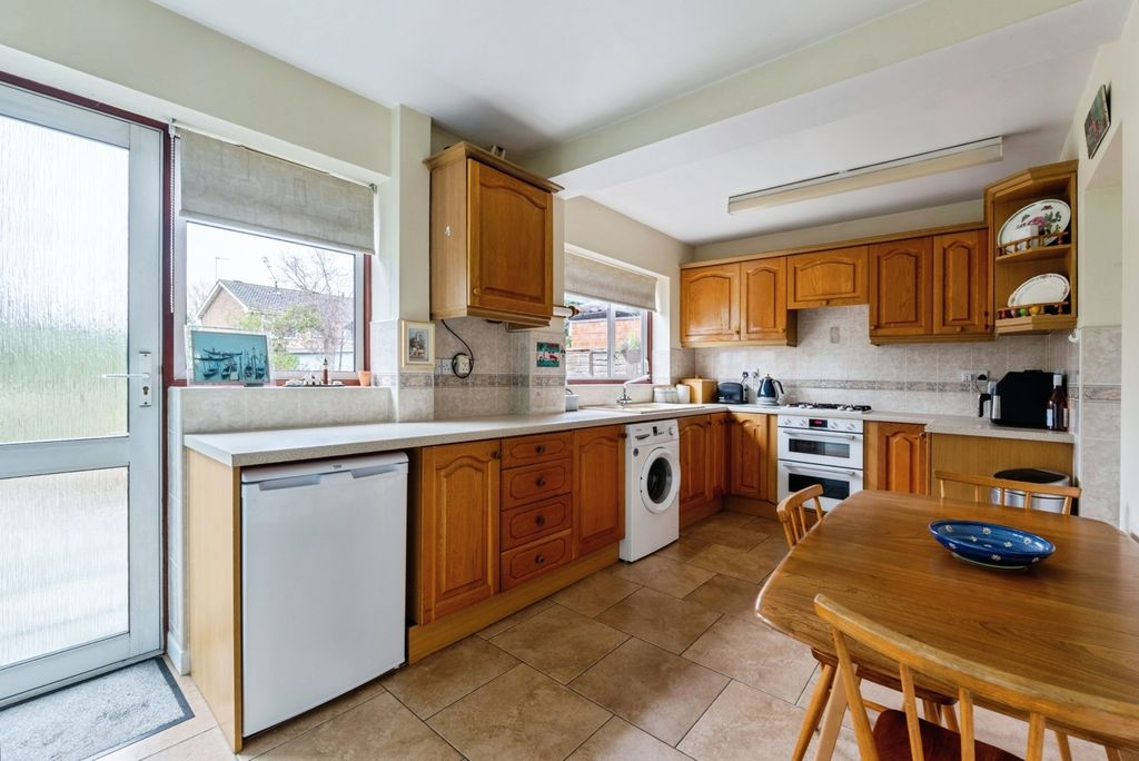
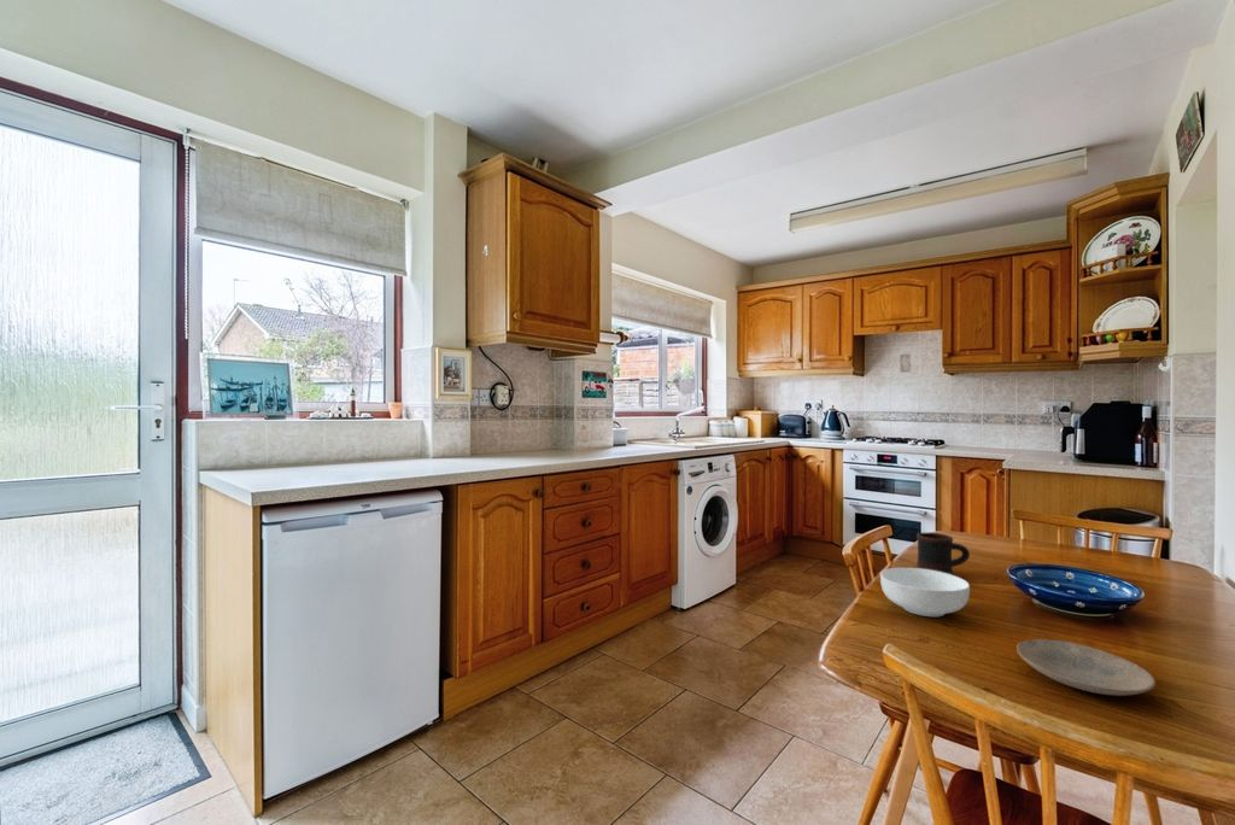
+ cereal bowl (923, 593)
+ plate (1081, 669)
+ mug (942, 555)
